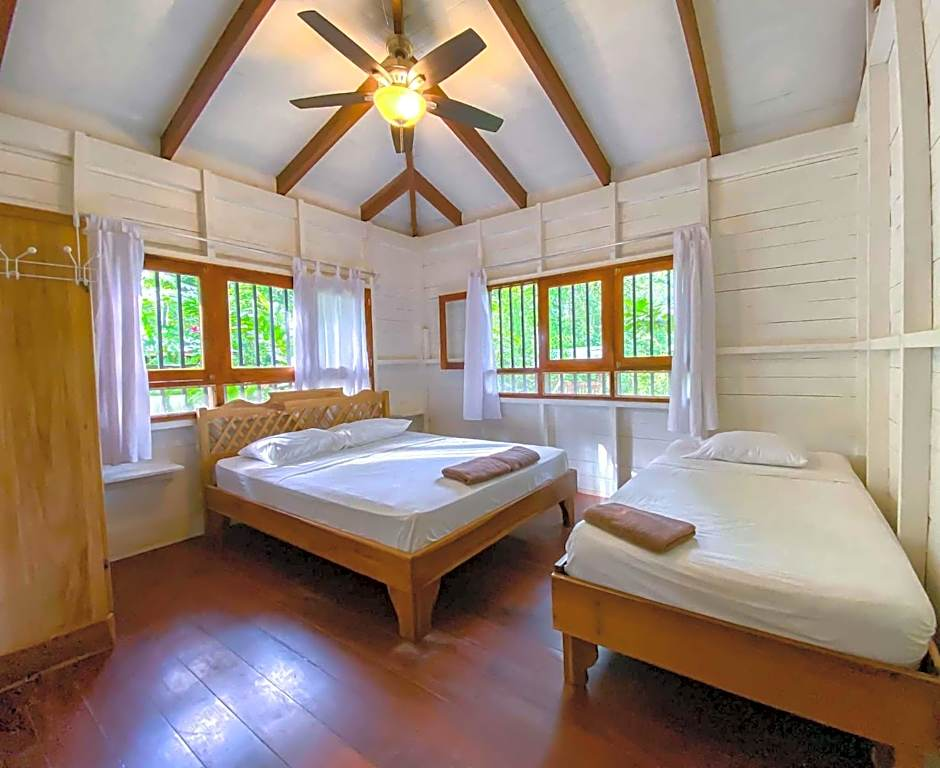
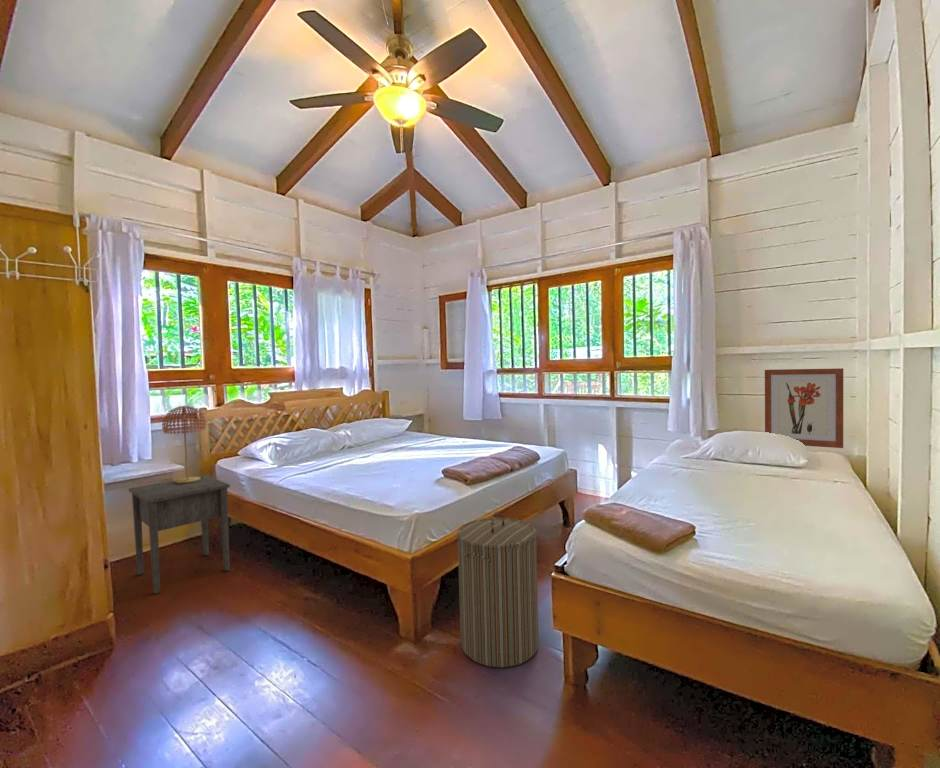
+ laundry hamper (497, 578)
+ nightstand (181, 525)
+ table lamp (185, 443)
+ wall art (802, 407)
